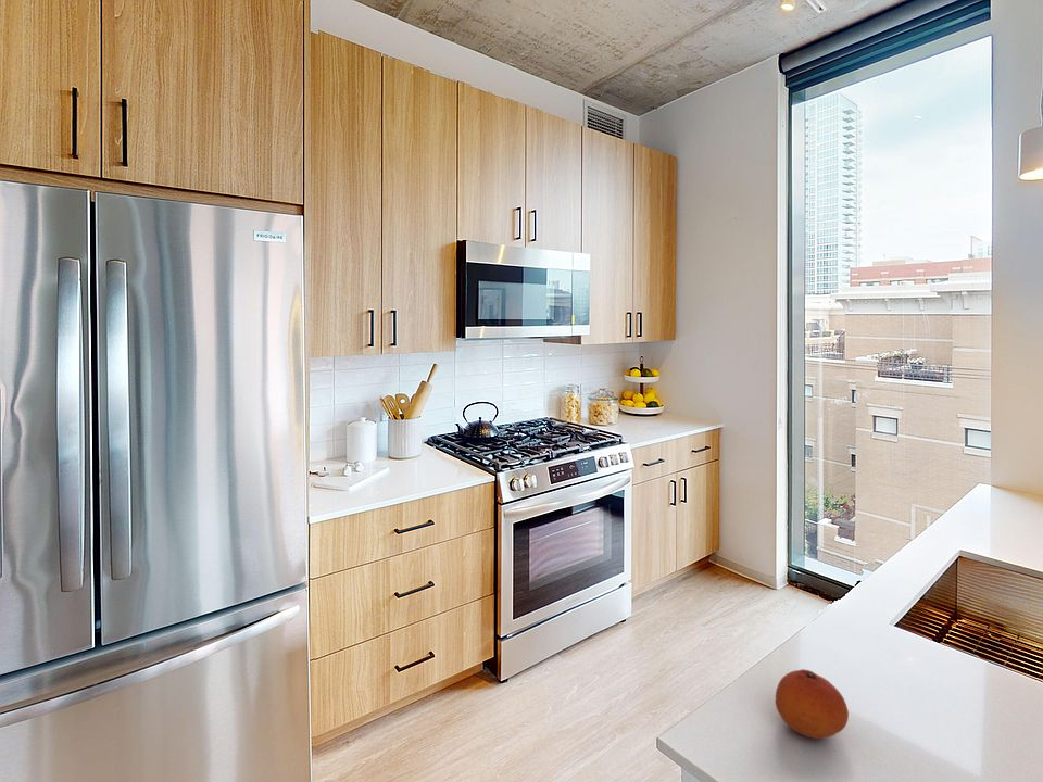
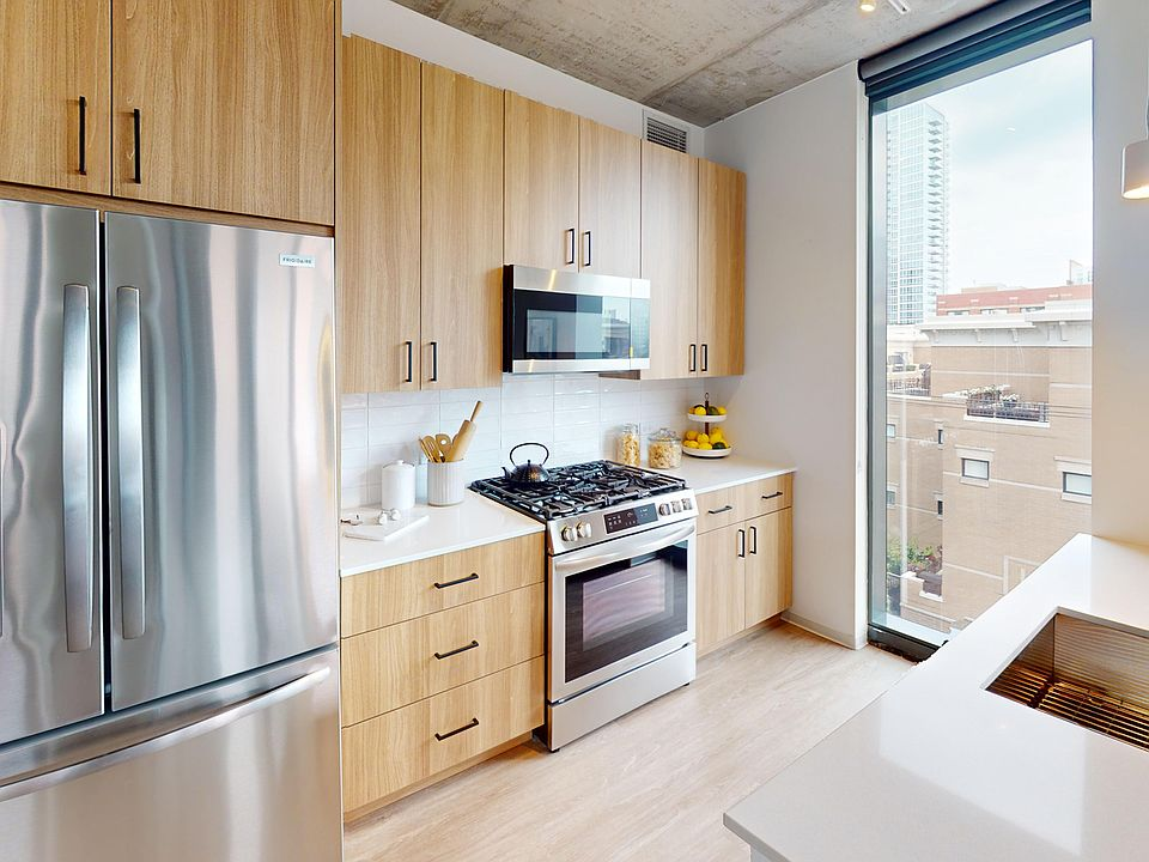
- fruit (810, 701)
